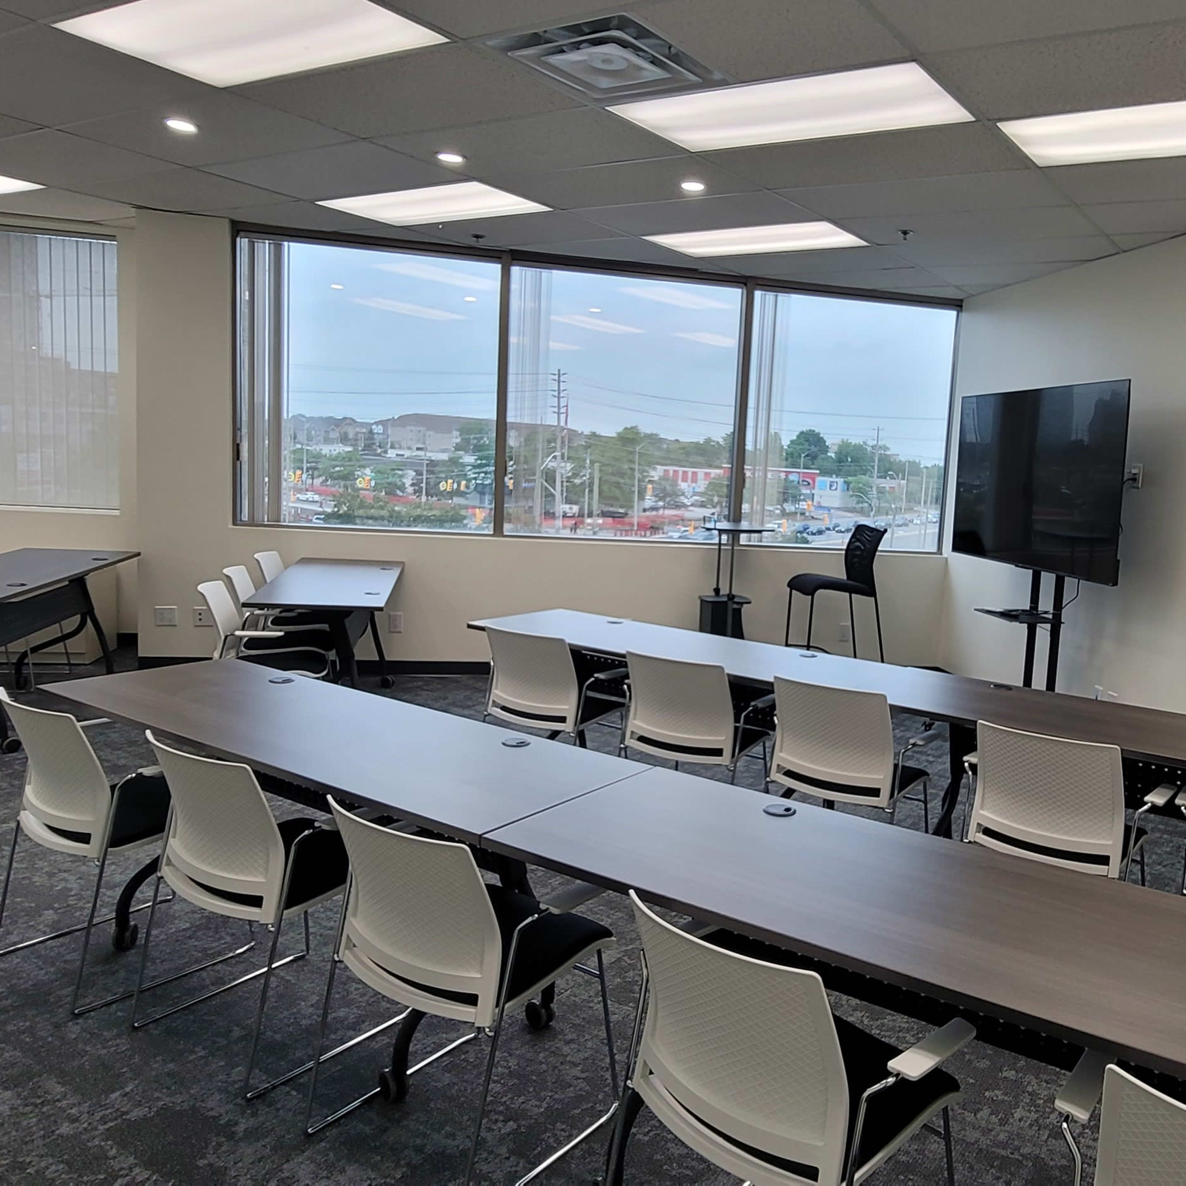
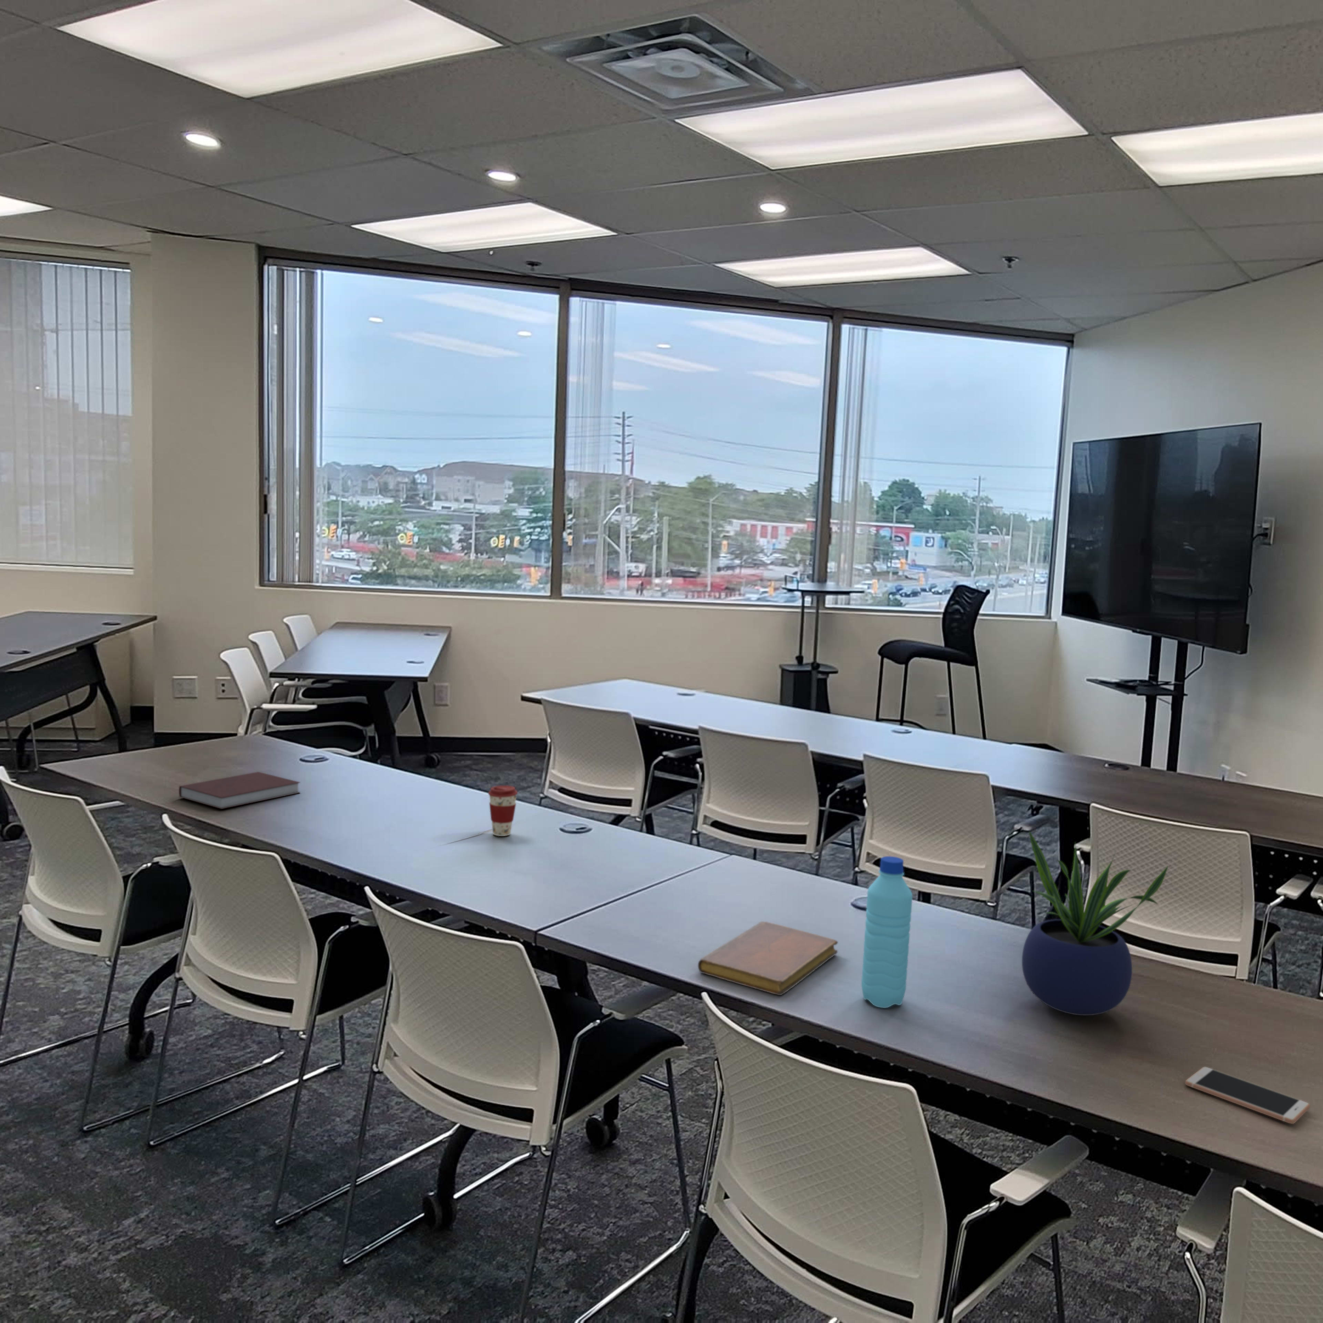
+ coffee cup (503, 811)
+ water bottle (887, 930)
+ notebook (769, 955)
+ smartphone (1247, 1094)
+ potted plant (1078, 921)
+ notebook (240, 790)
